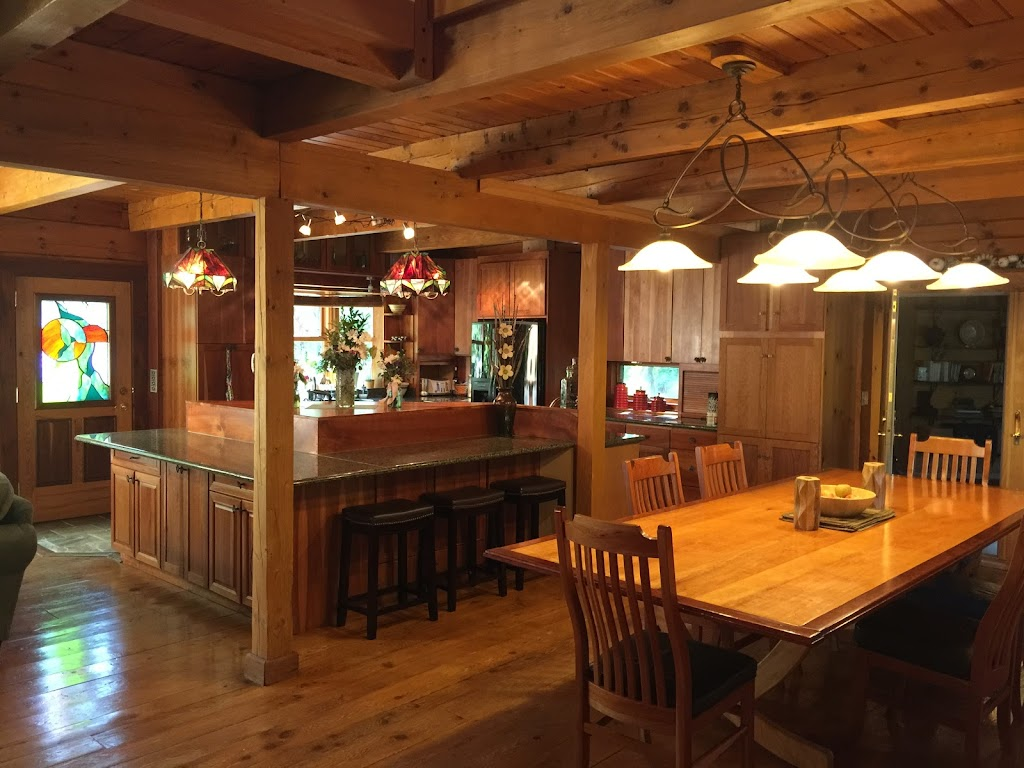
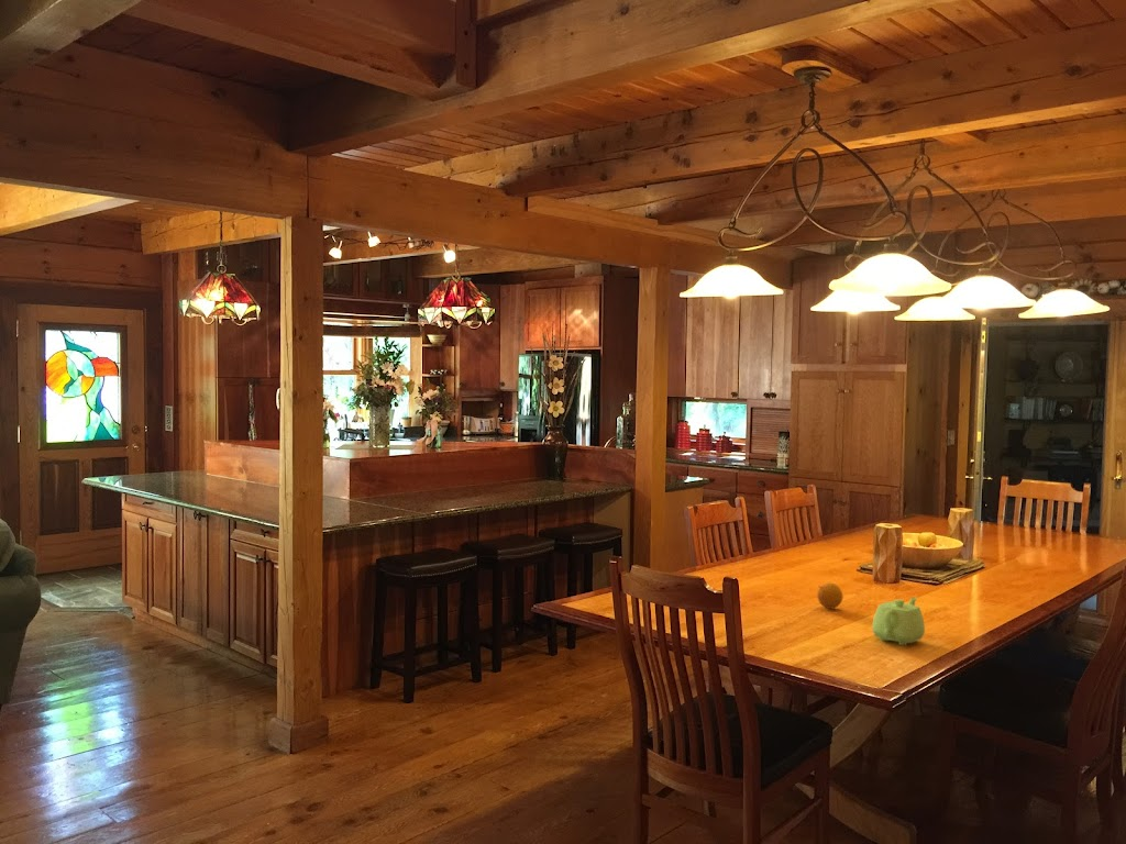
+ teapot (901, 619)
+ fruit (829, 596)
